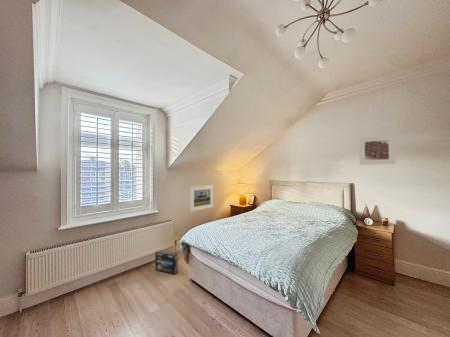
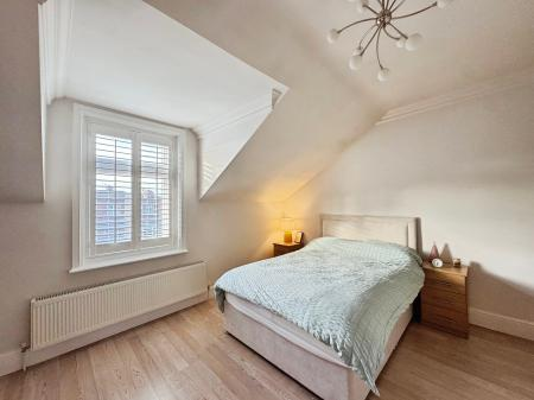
- box (166, 261)
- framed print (202, 197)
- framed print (376, 150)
